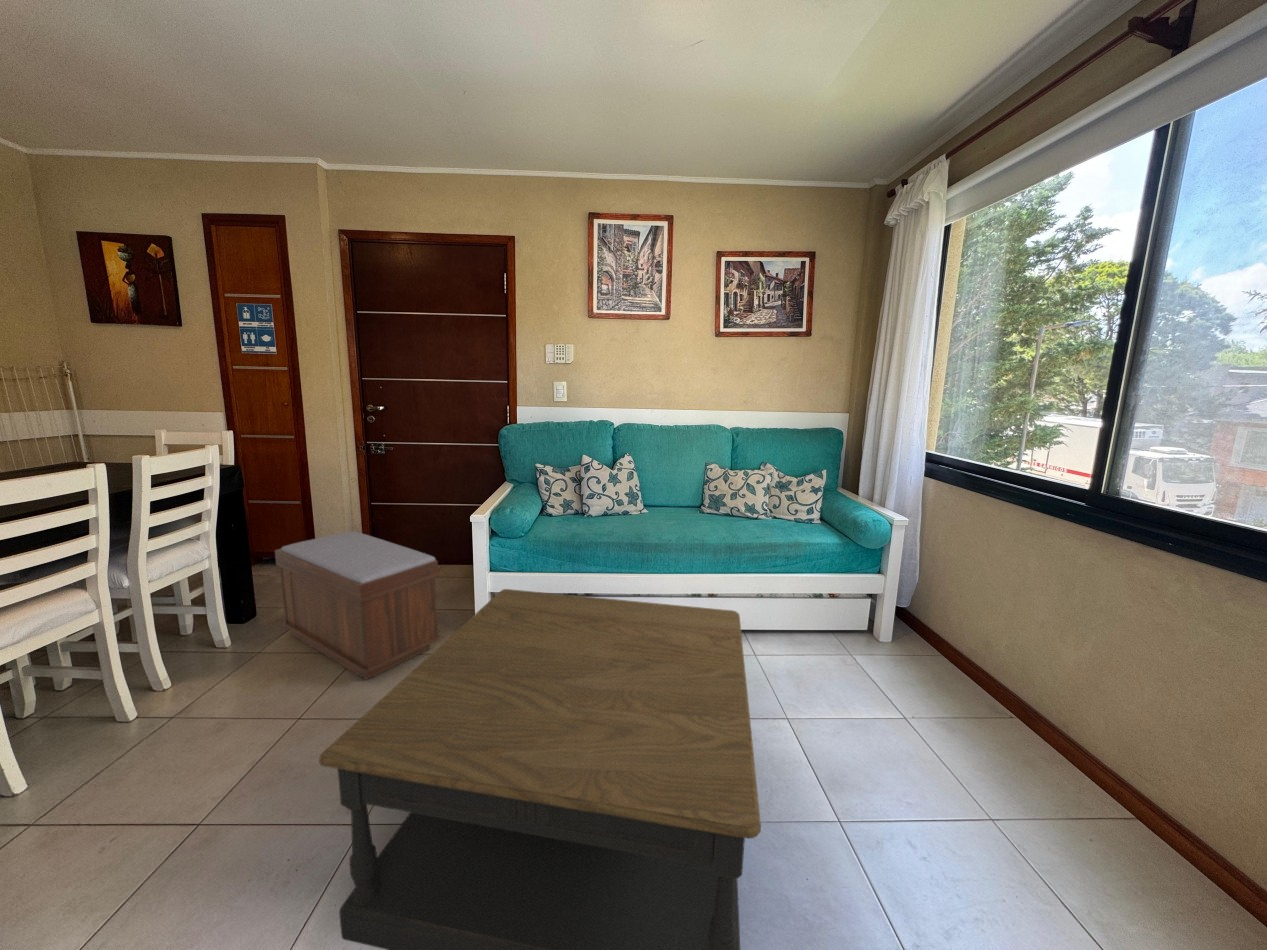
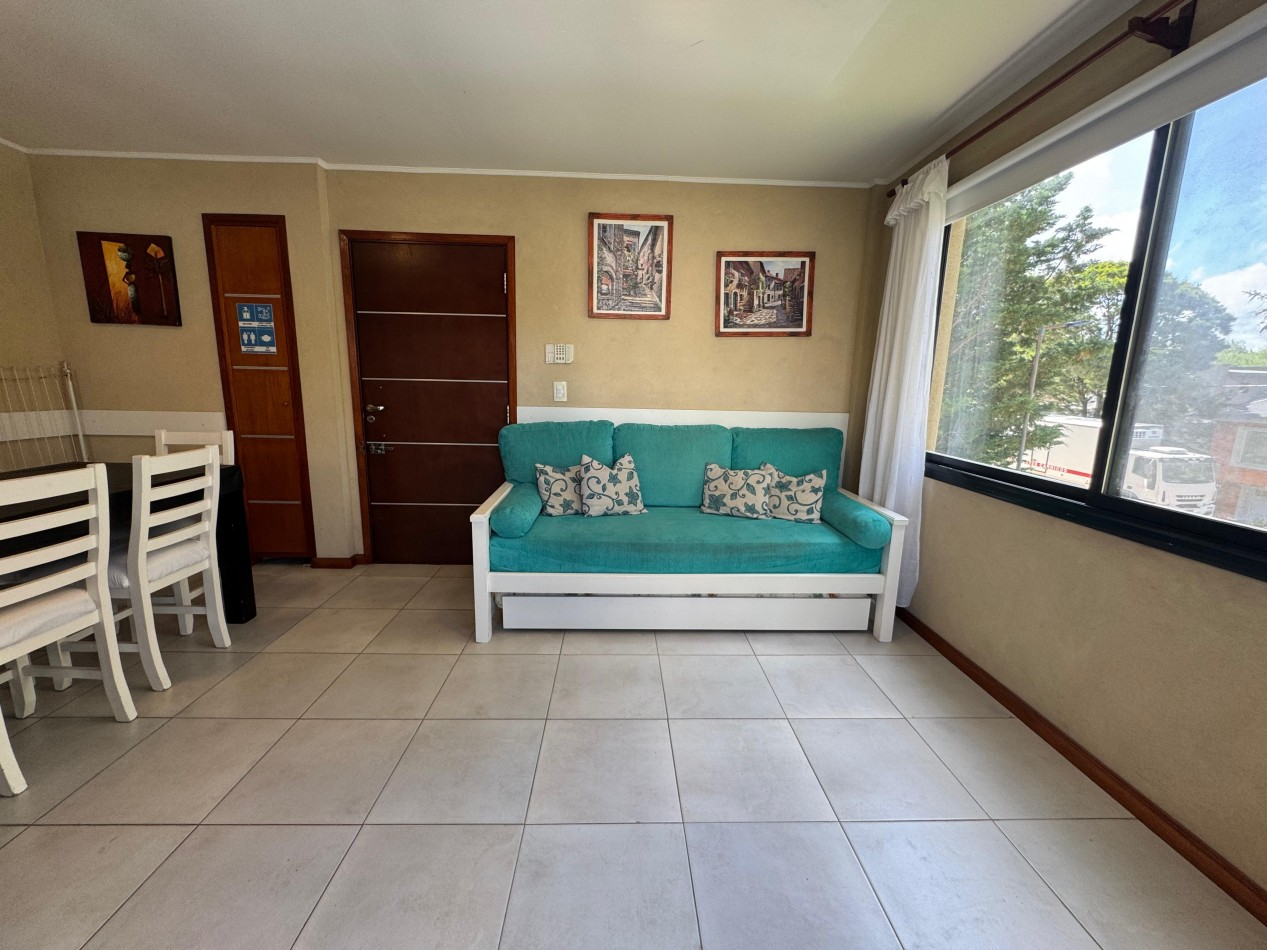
- coffee table (582, 737)
- bench (358, 596)
